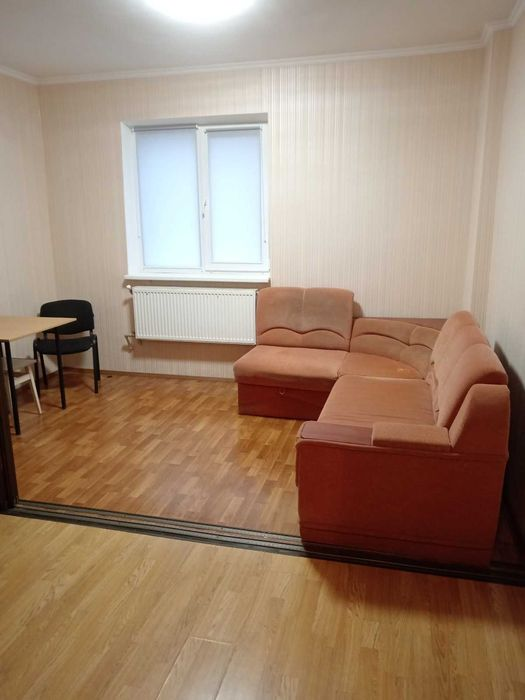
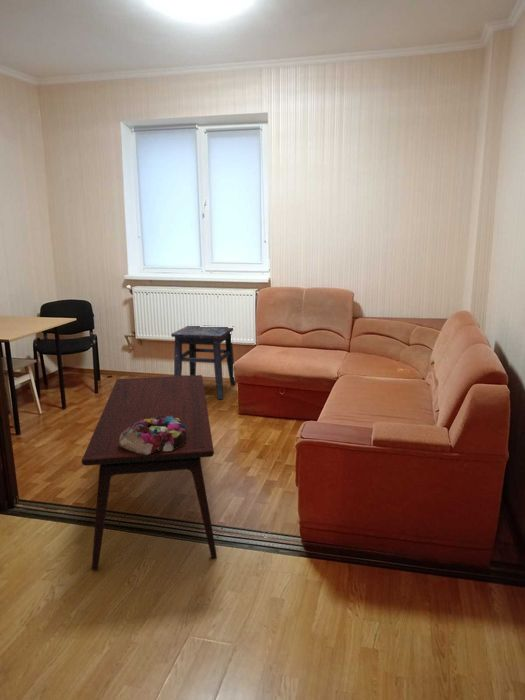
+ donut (154, 430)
+ coffee table (158, 452)
+ side table (204, 360)
